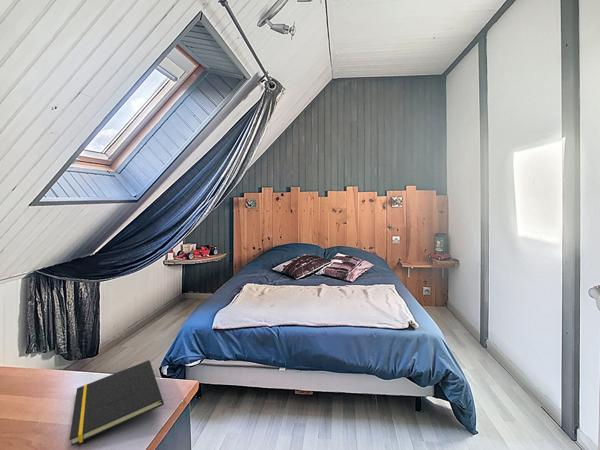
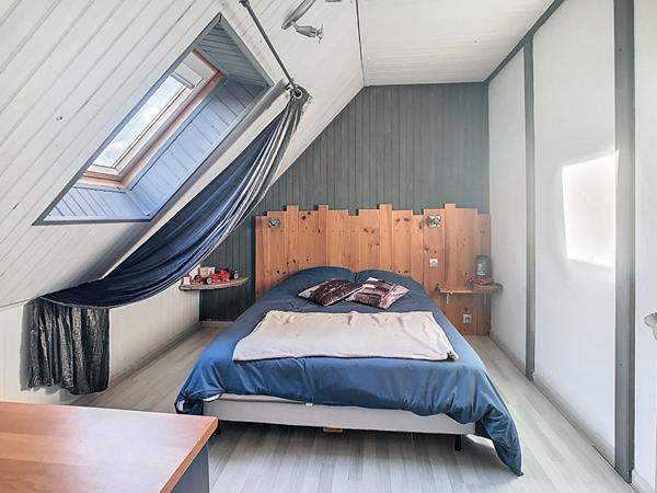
- notepad (116, 395)
